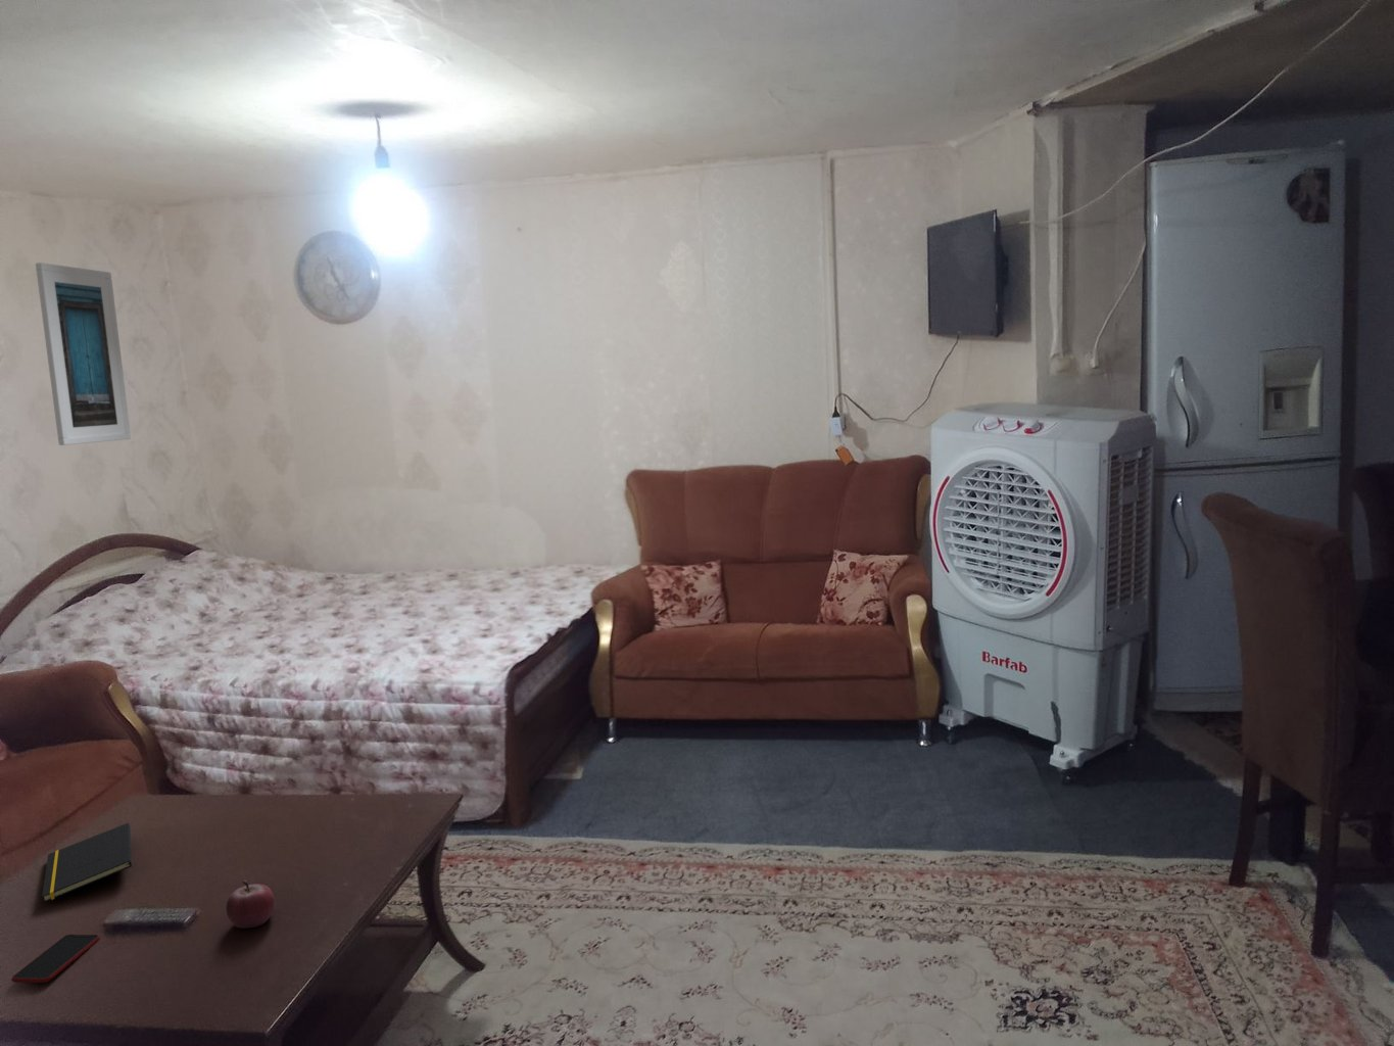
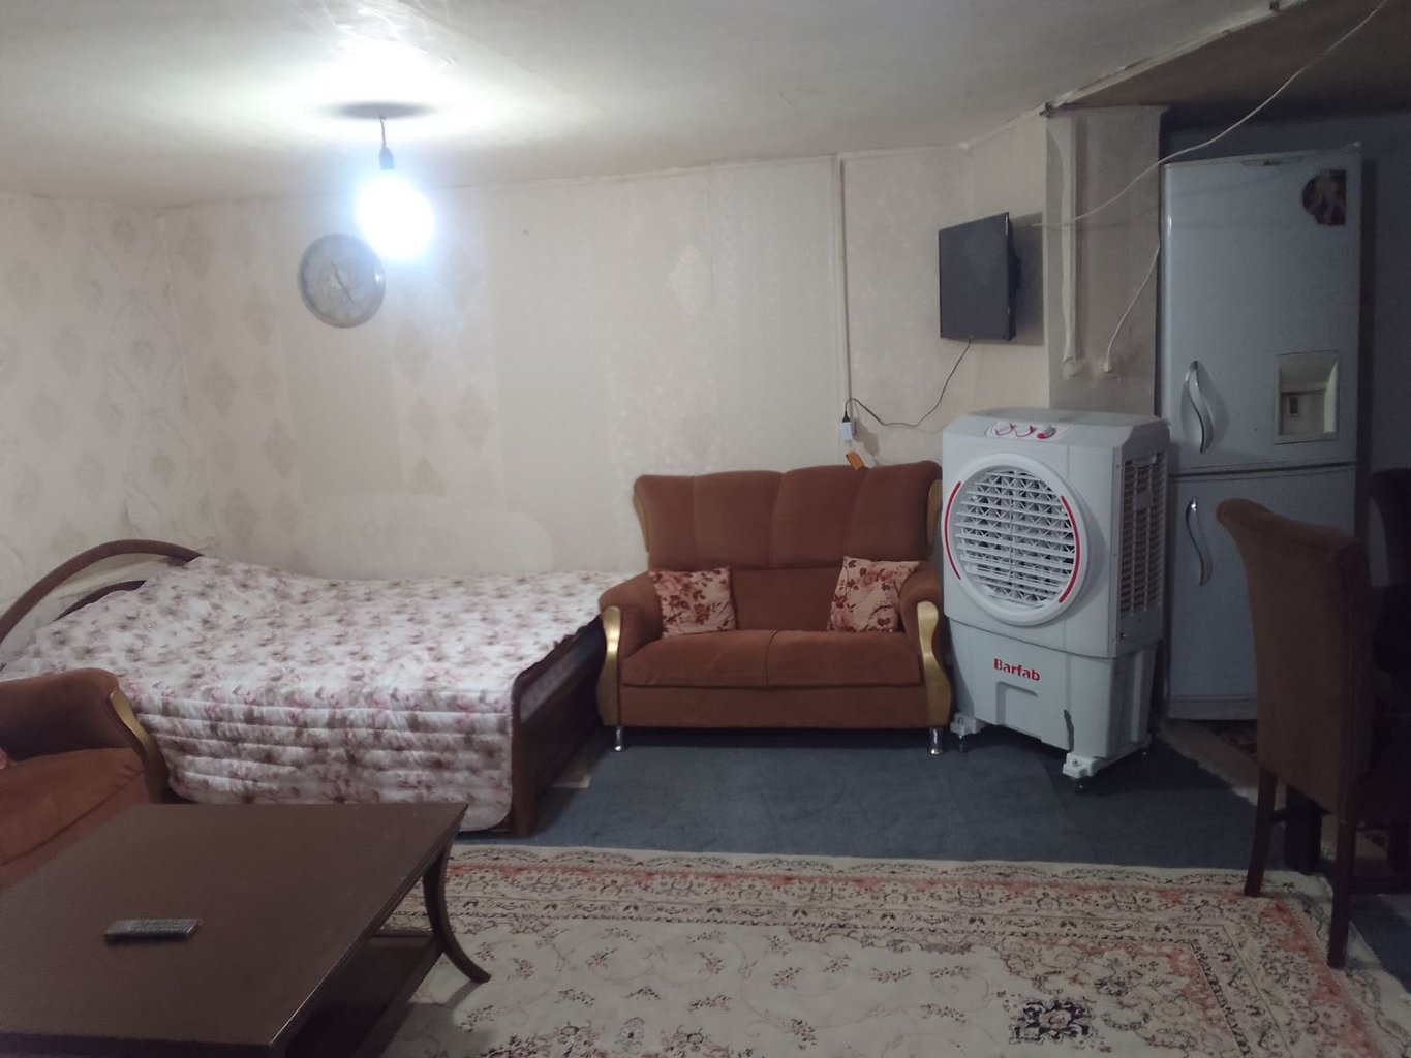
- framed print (86, 356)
- smartphone (57, 957)
- fruit (250, 901)
- notepad (88, 860)
